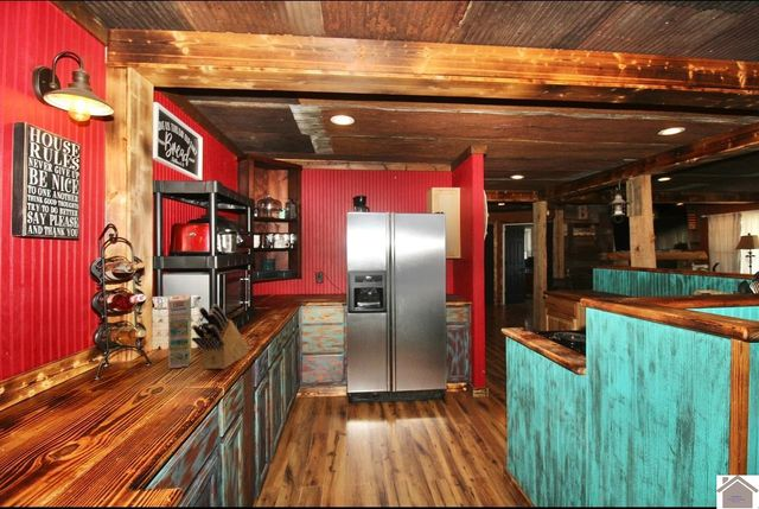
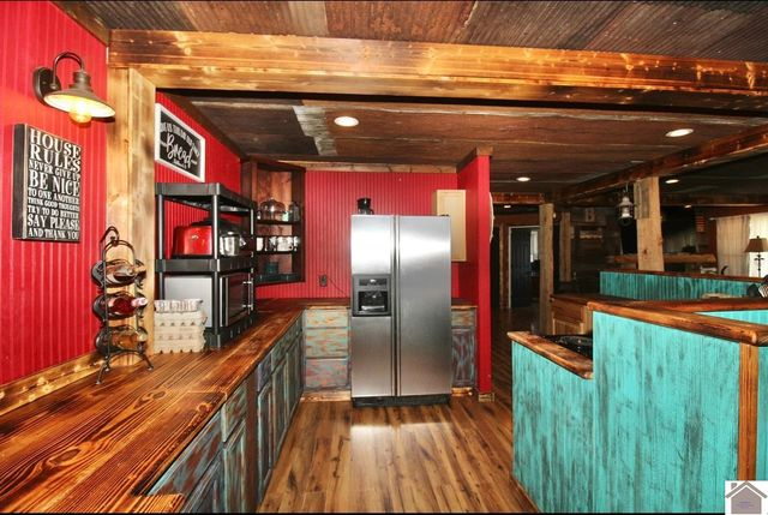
- cereal box (180, 329)
- knife block (222, 332)
